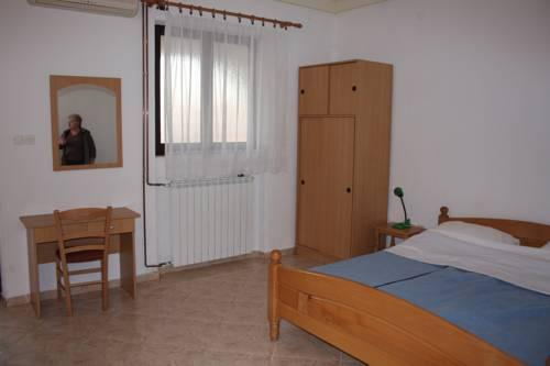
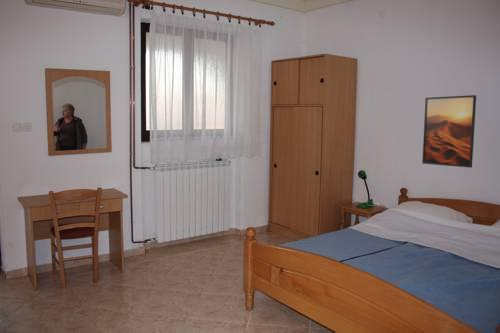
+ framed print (447, 131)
